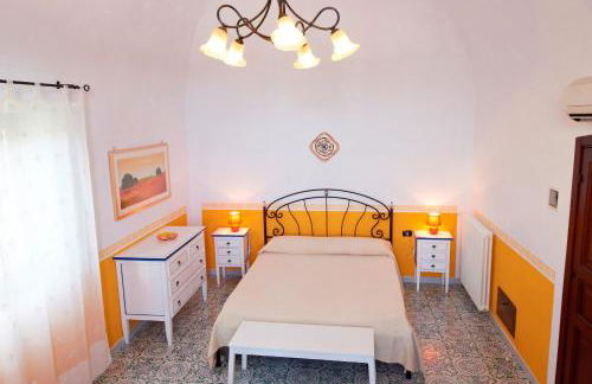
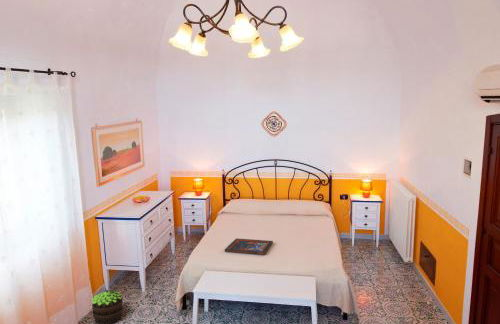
+ potted plant (107, 305)
+ religious icon (249, 246)
